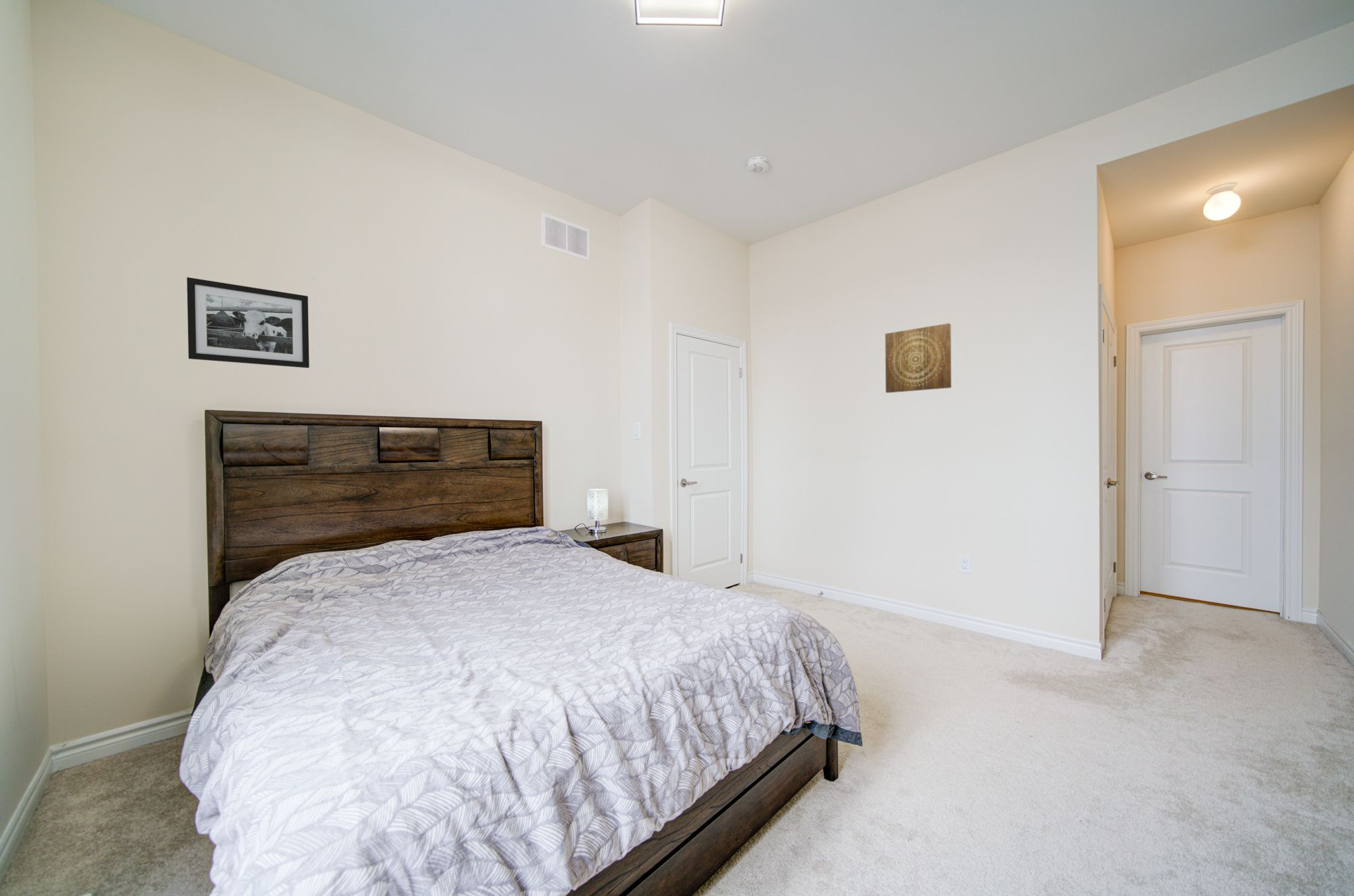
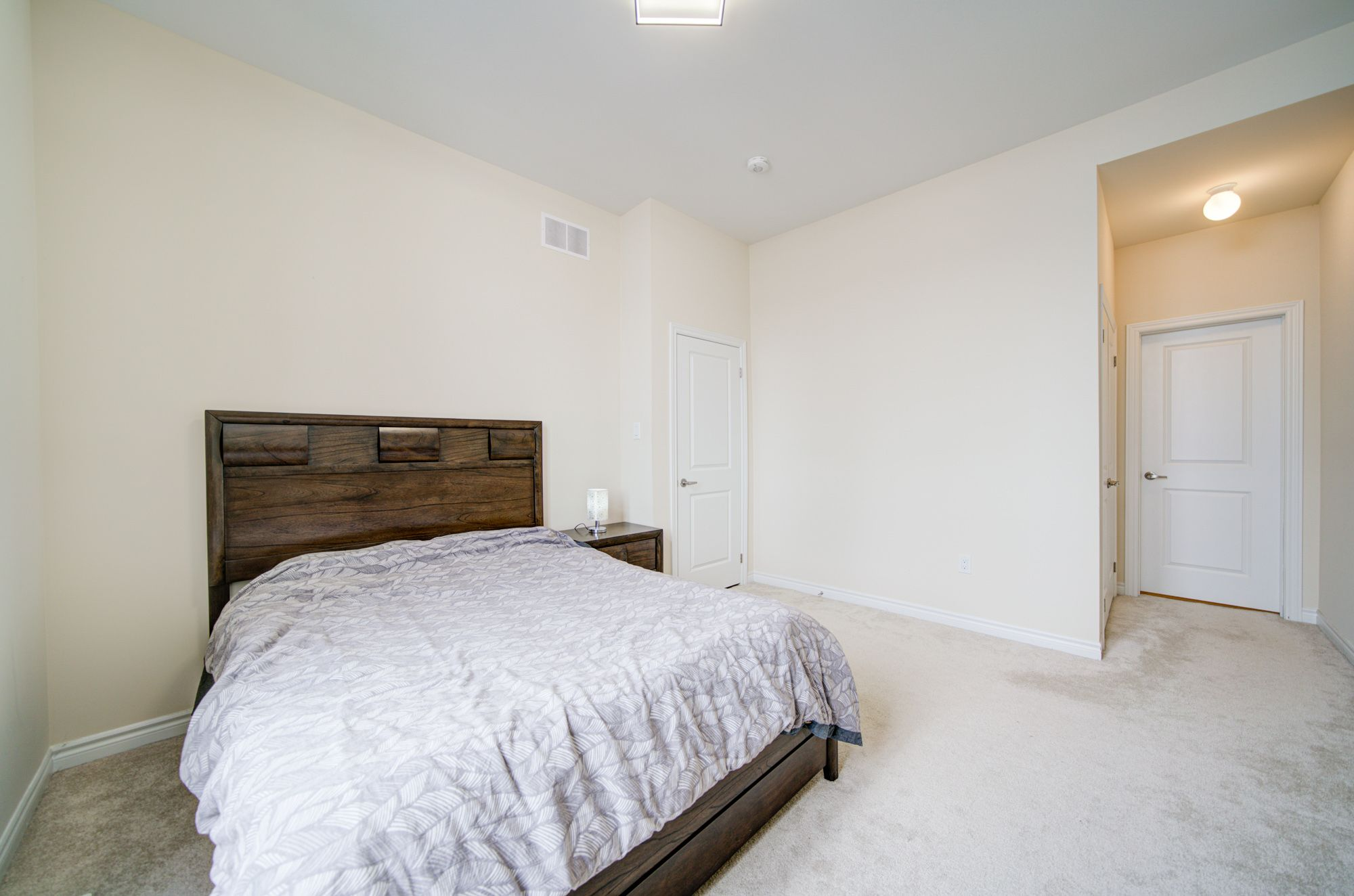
- wall art (917, 359)
- picture frame (251, 326)
